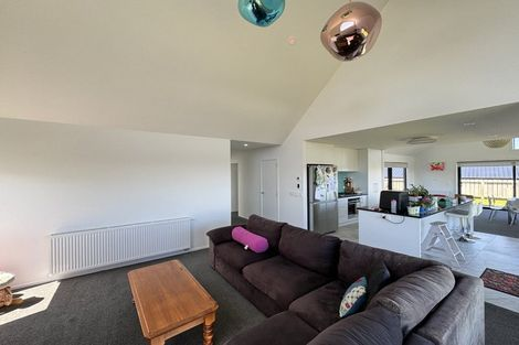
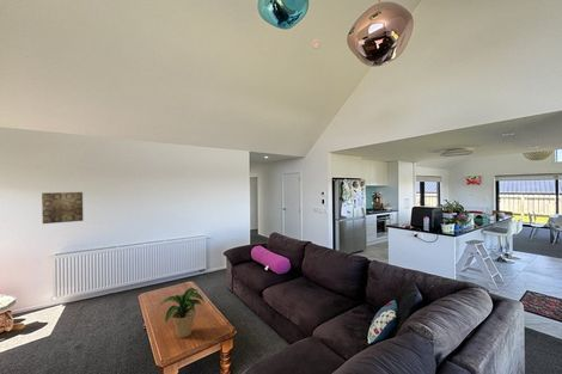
+ wall art (62, 207)
+ potted plant (184, 313)
